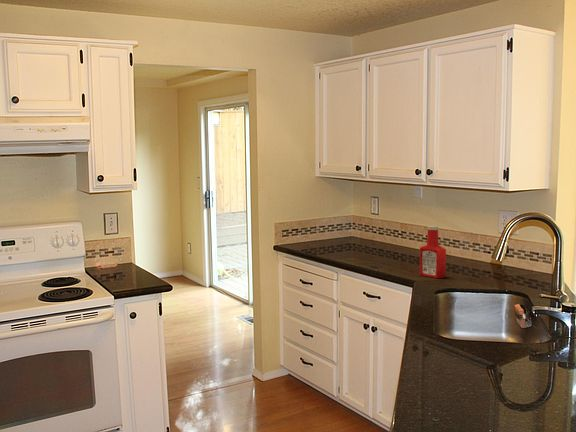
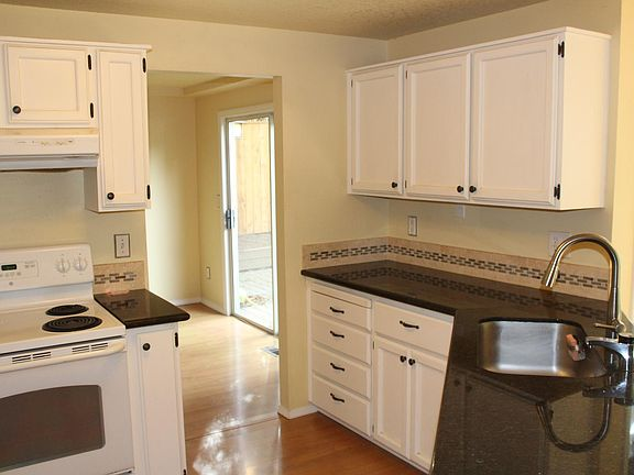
- soap bottle (432, 251)
